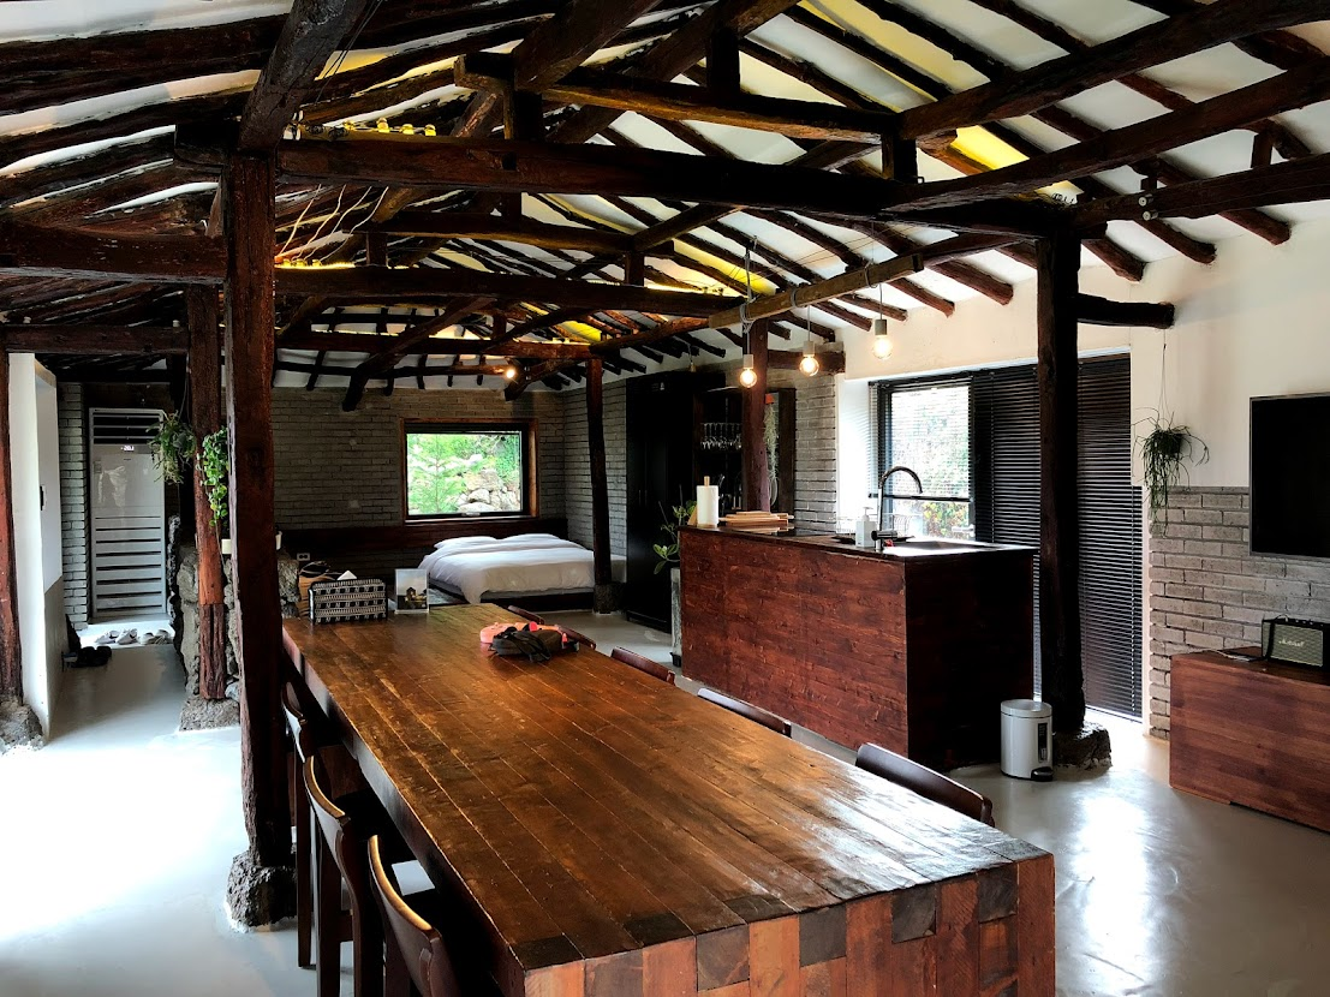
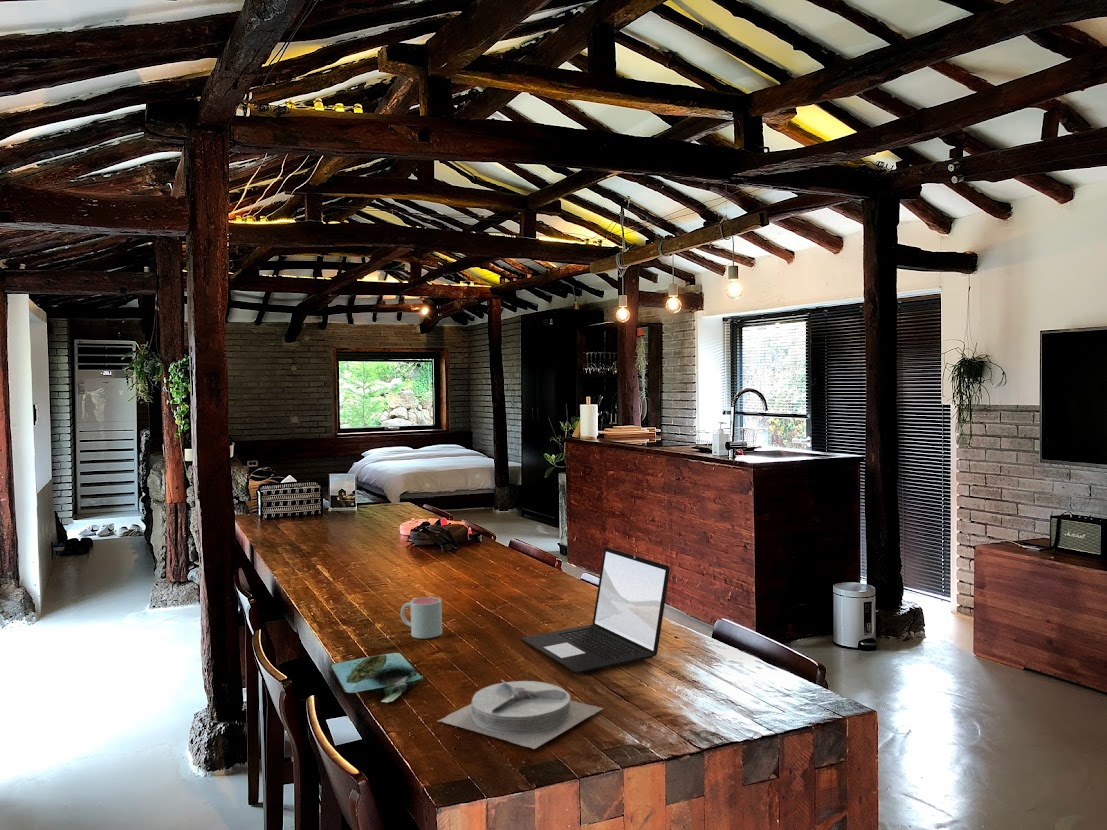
+ laptop (595, 604)
+ mug (420, 616)
+ platter (379, 674)
+ plate (521, 702)
